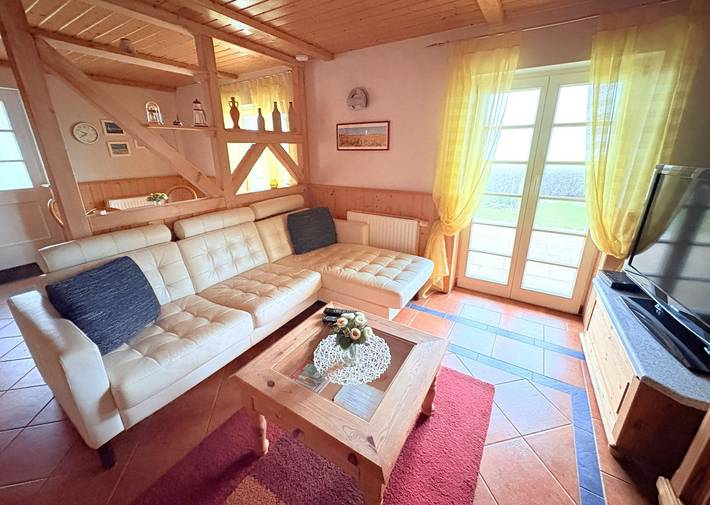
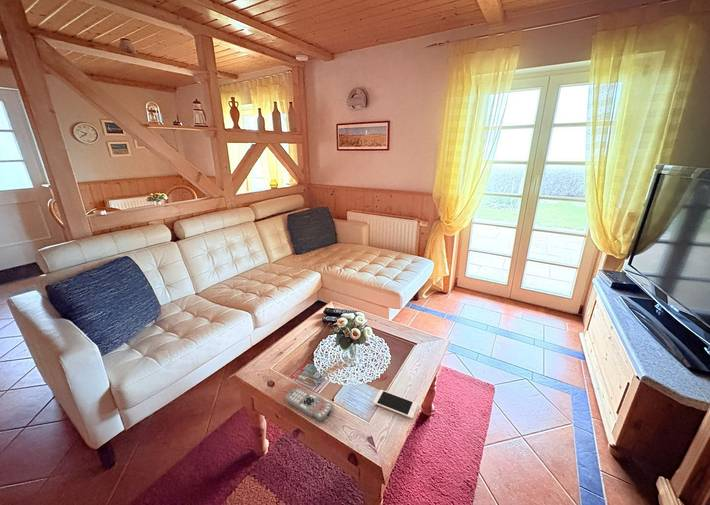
+ cell phone (395, 403)
+ remote control (308, 403)
